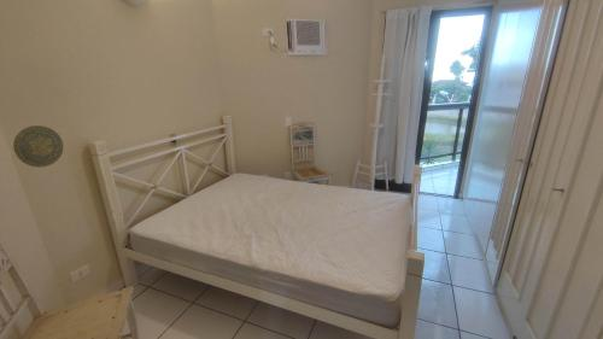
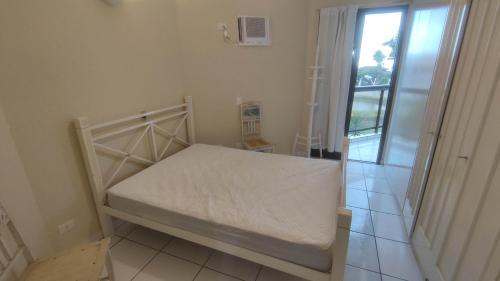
- decorative plate (41, 146)
